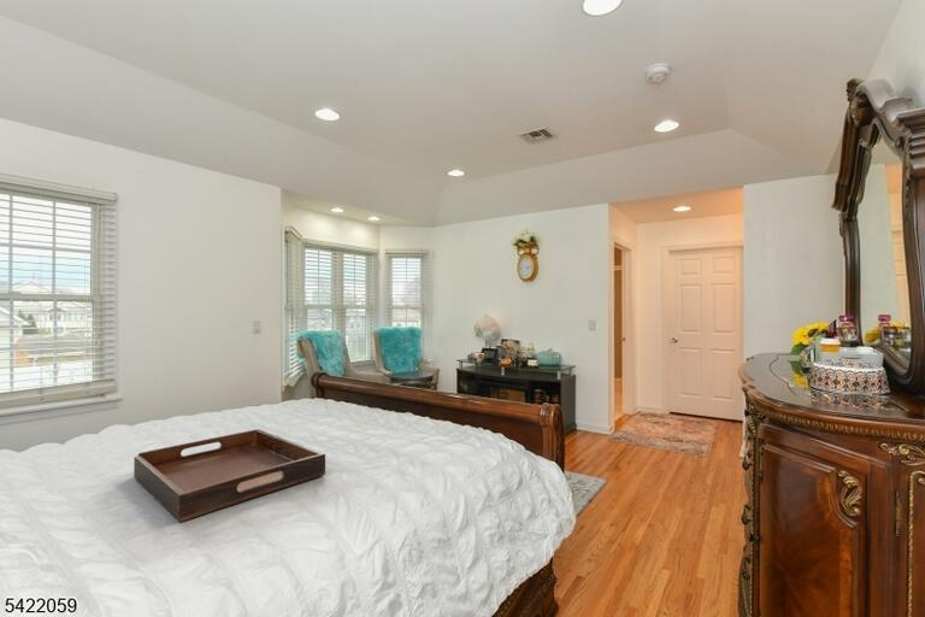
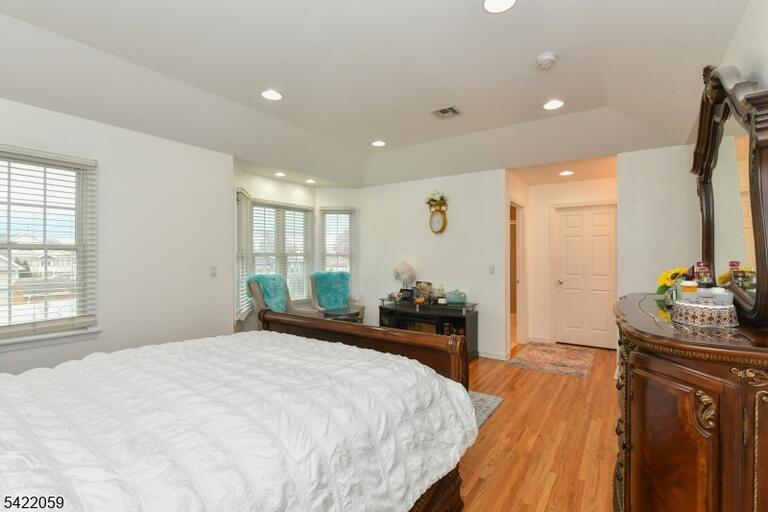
- serving tray (228, 464)
